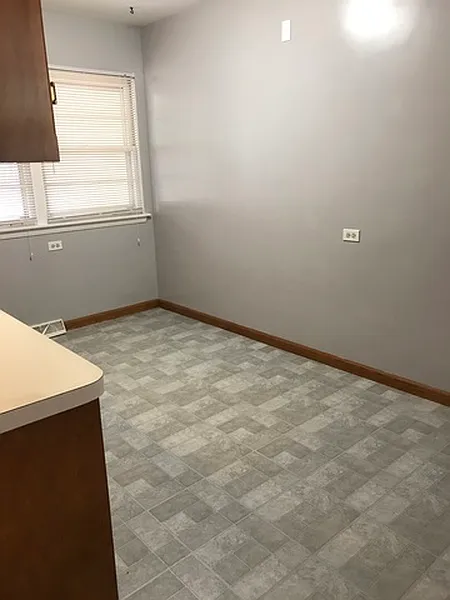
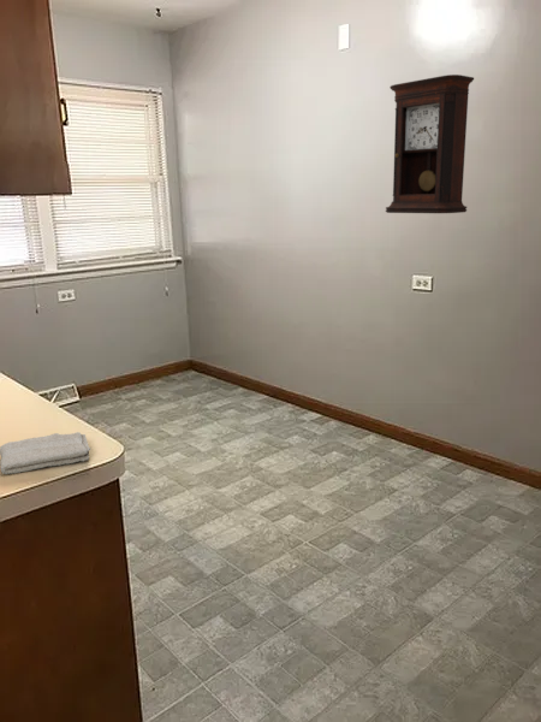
+ pendulum clock (424, 148)
+ washcloth (44, 451)
